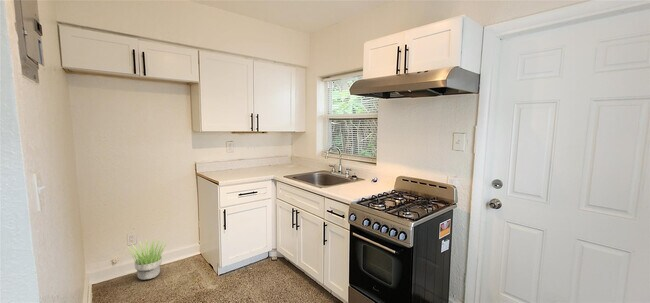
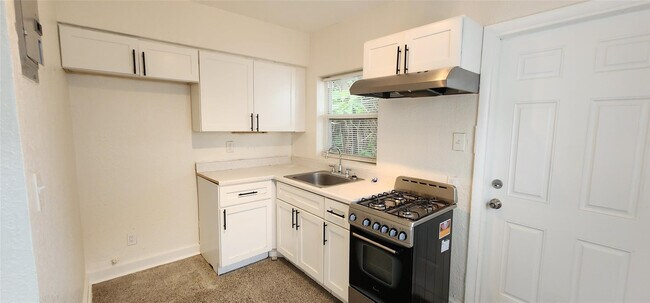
- potted plant (148, 260)
